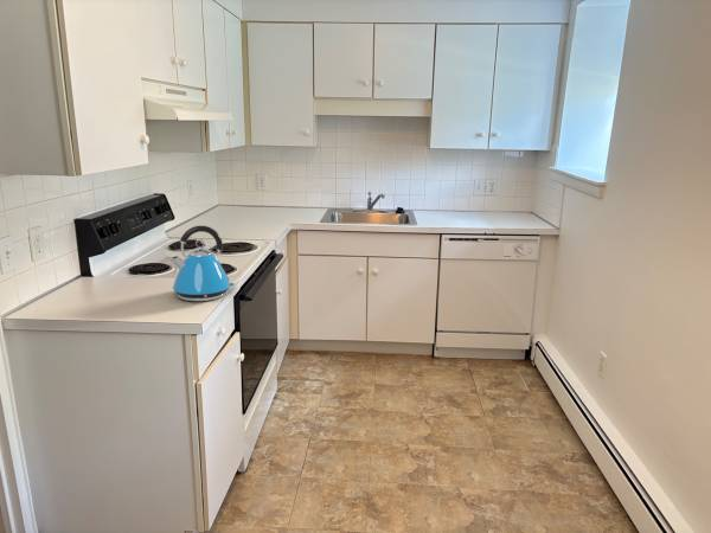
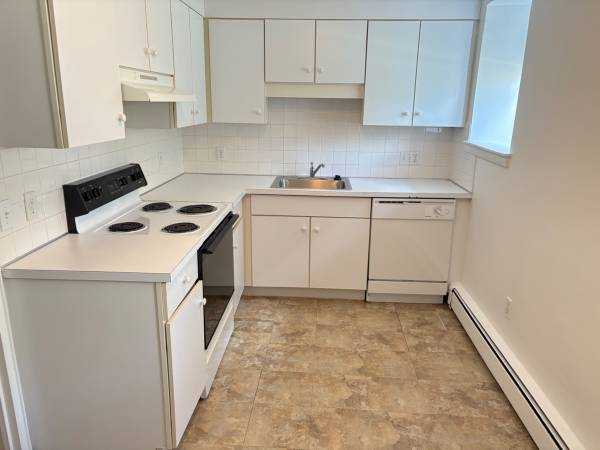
- kettle (203, 259)
